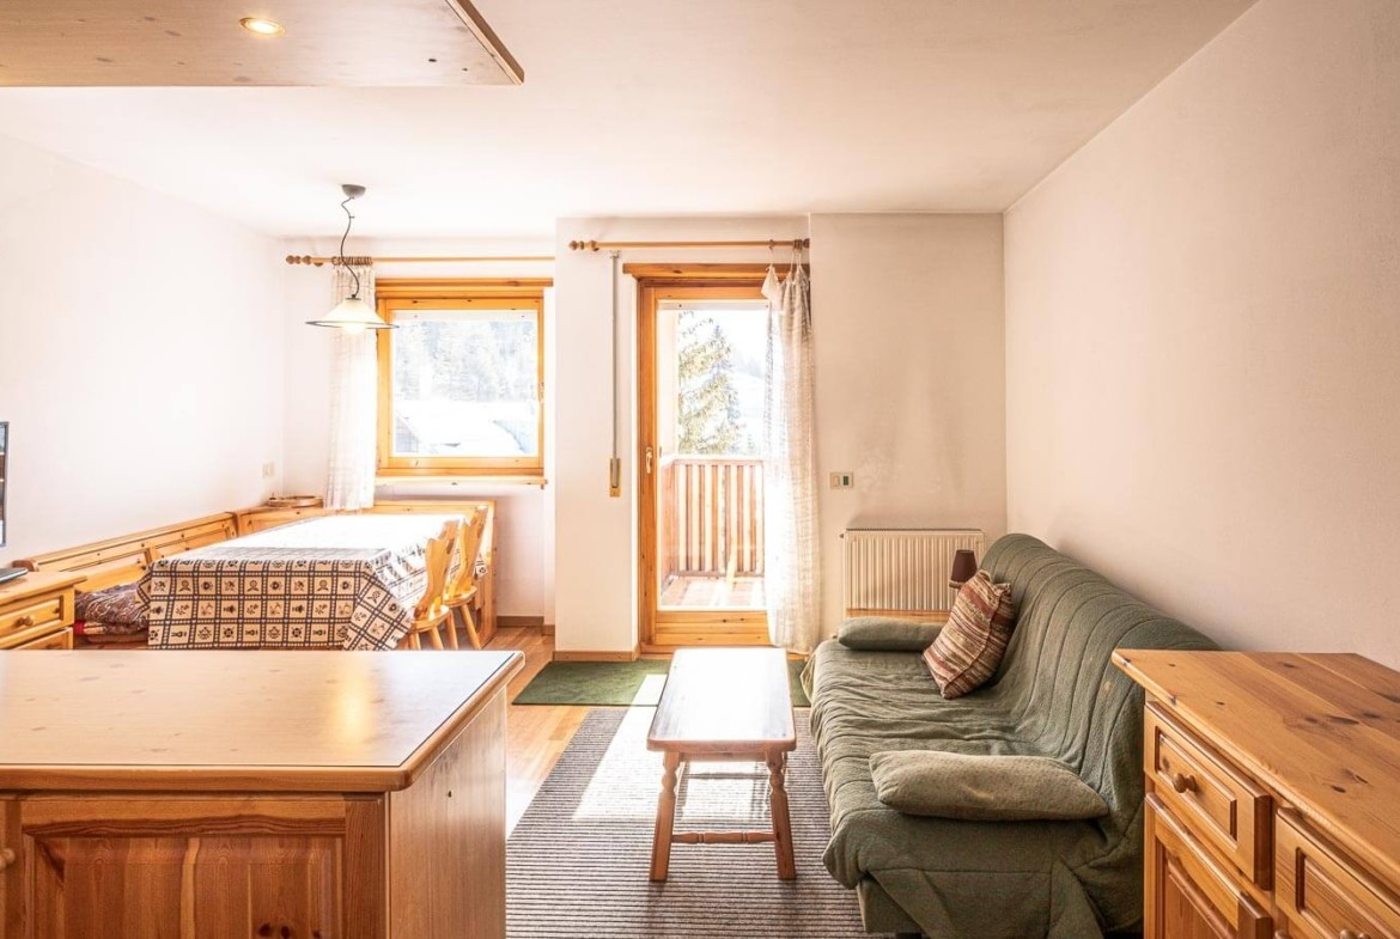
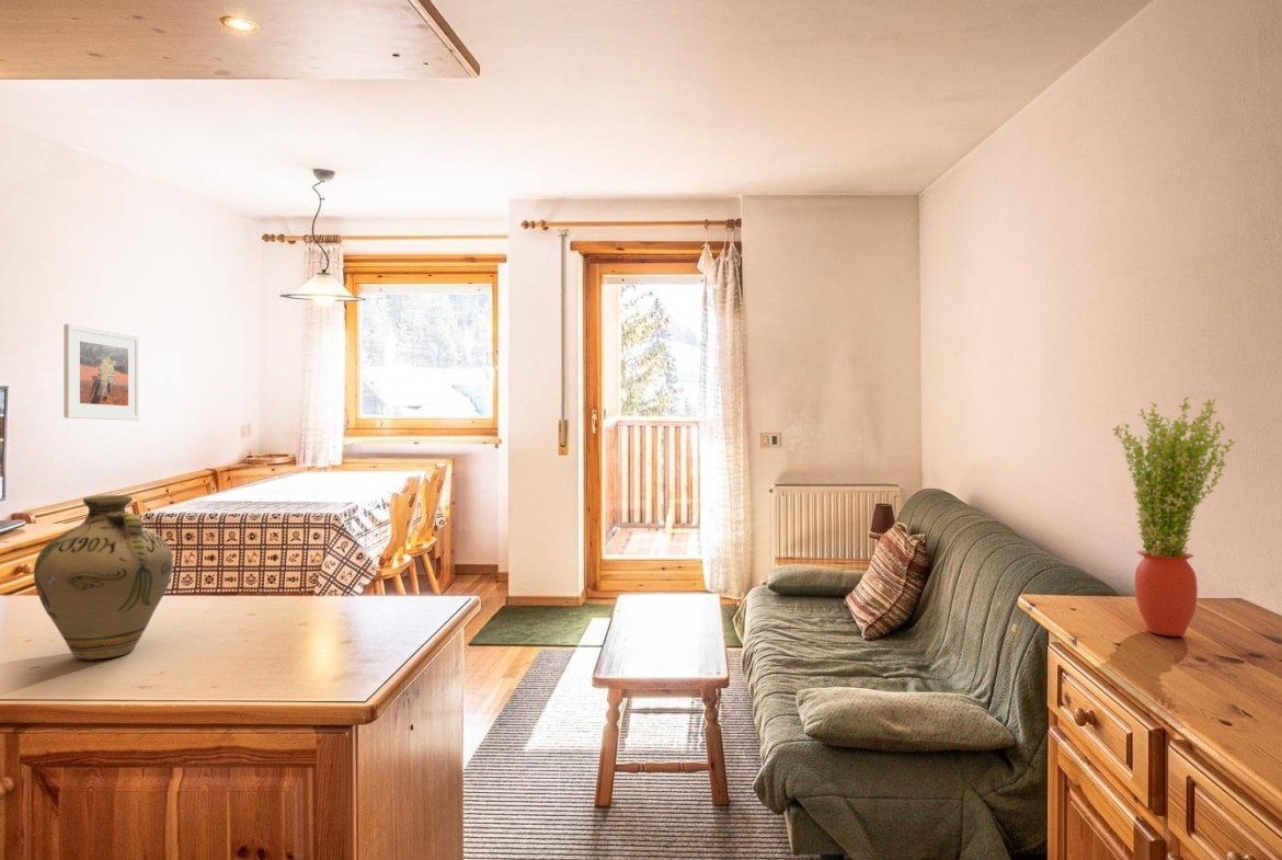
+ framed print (103, 375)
+ jug (105, 574)
+ potted plant (1174, 514)
